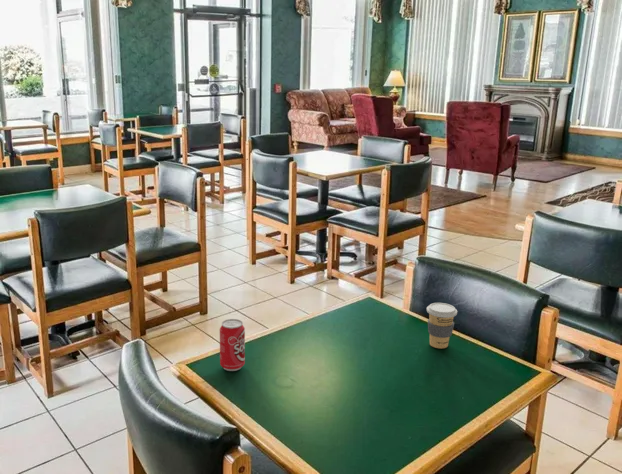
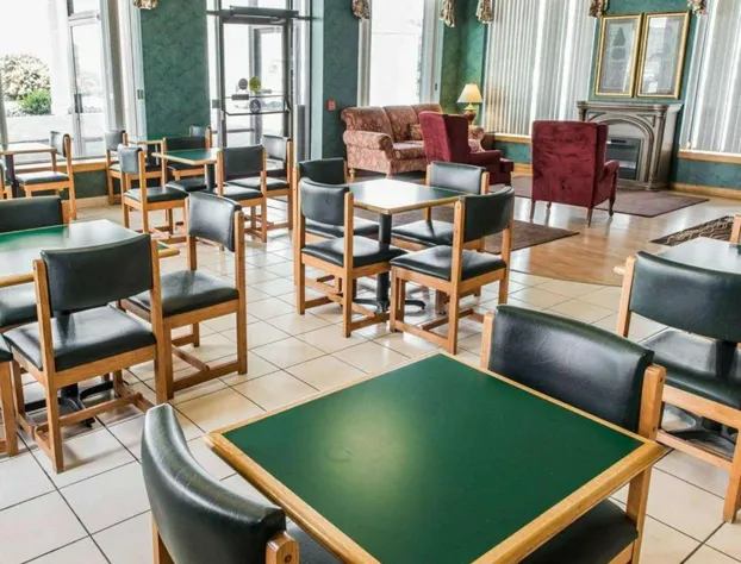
- coffee cup (440, 326)
- beverage can (232, 345)
